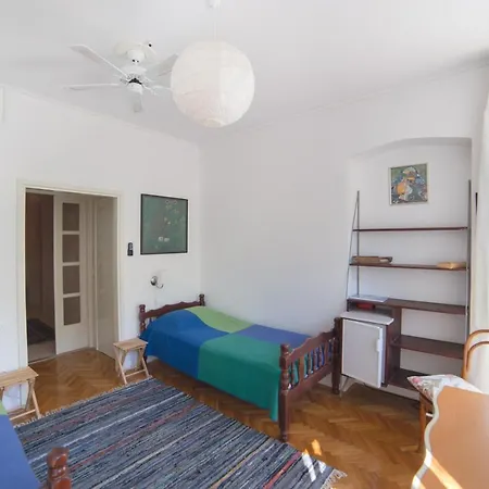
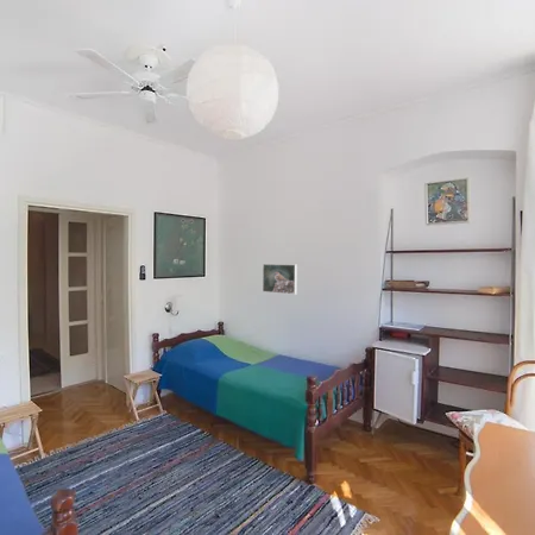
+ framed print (278, 278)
